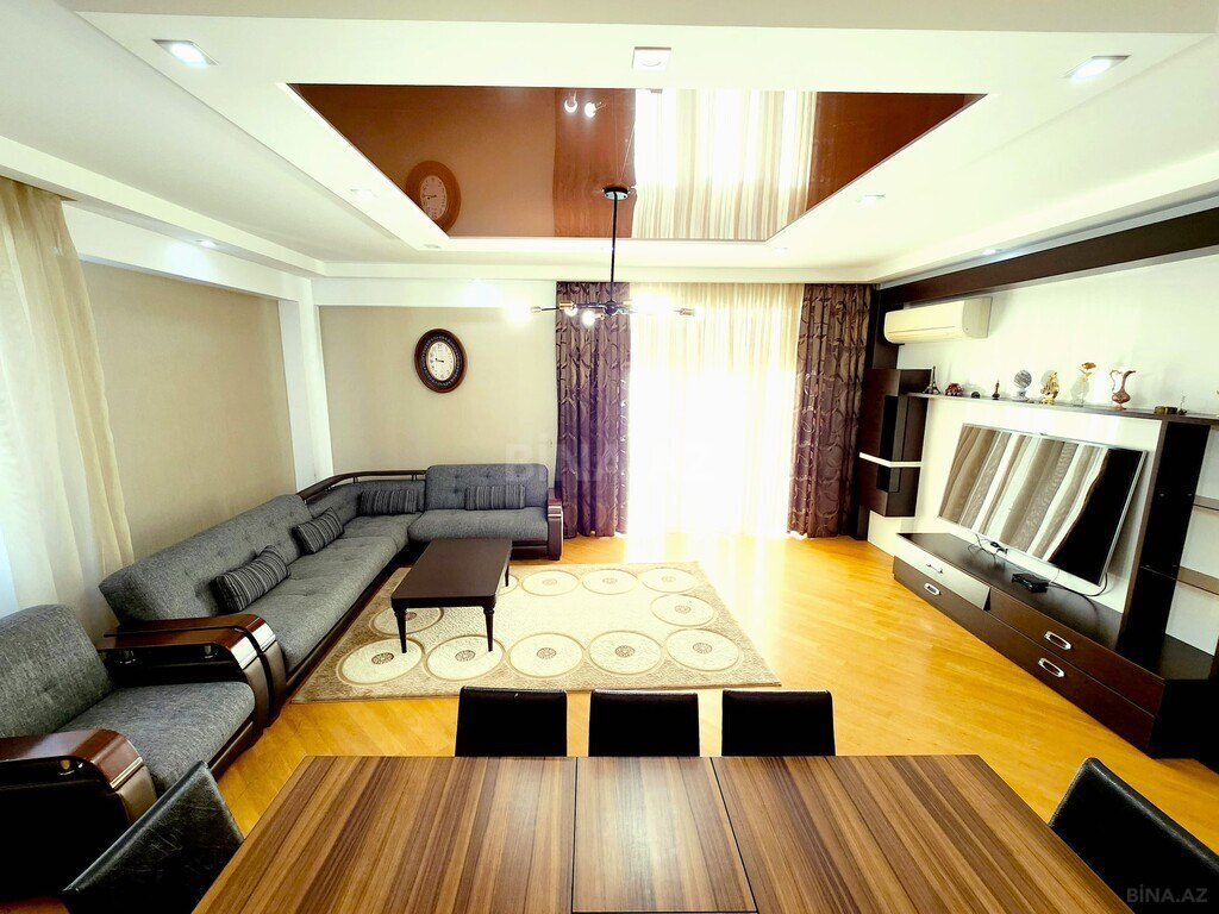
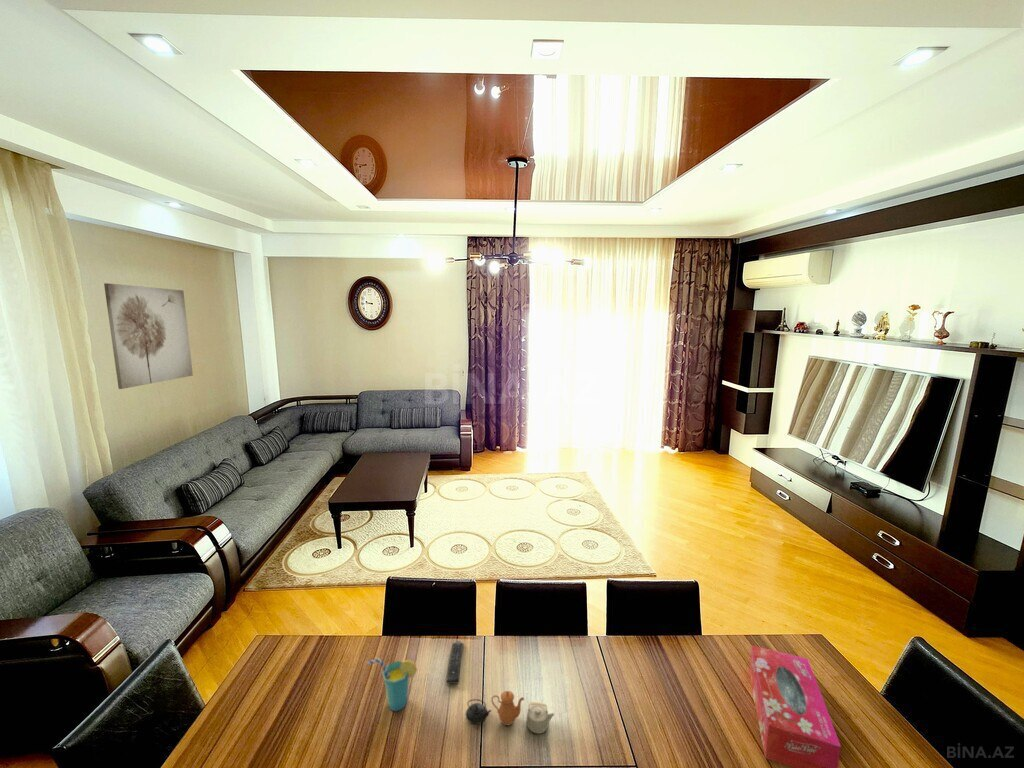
+ wall art (153, 335)
+ remote control (455, 660)
+ tissue box (788, 704)
+ teapot (509, 706)
+ cup (393, 680)
